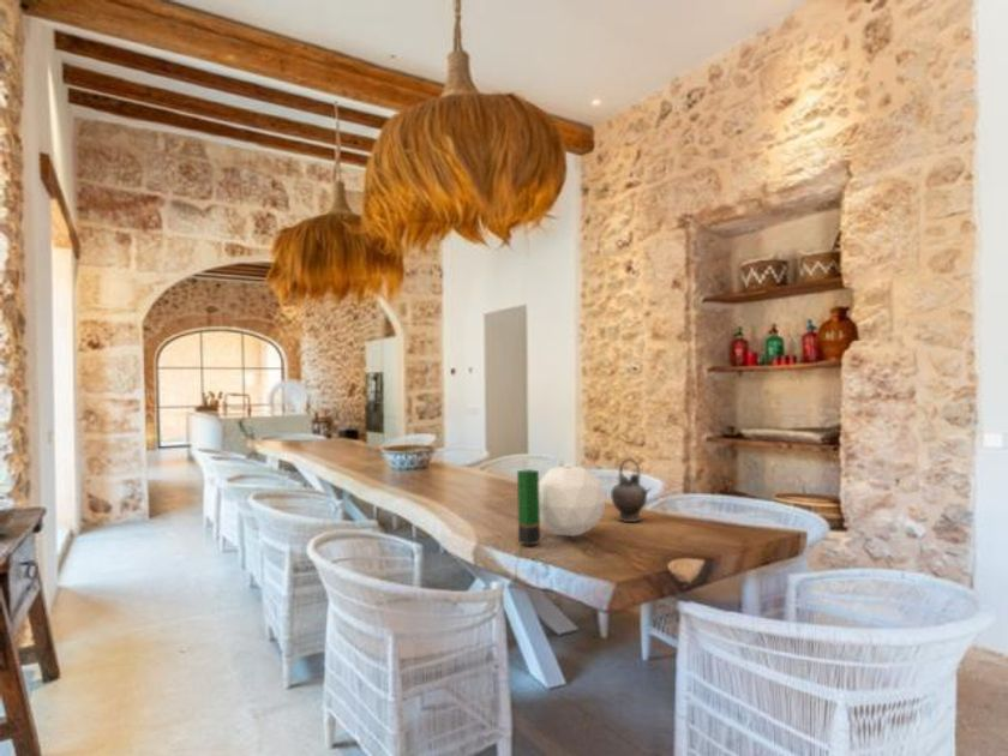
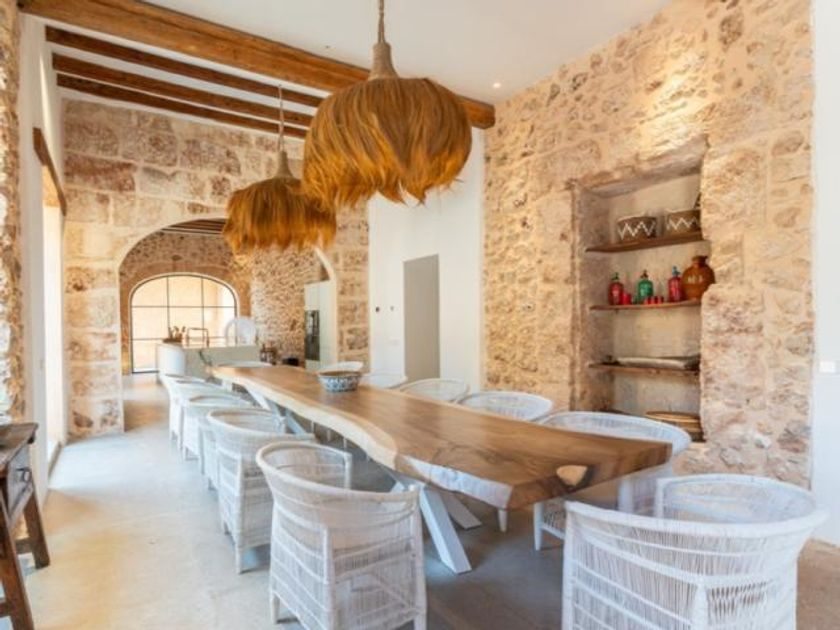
- plant pot (559, 500)
- teapot (631, 490)
